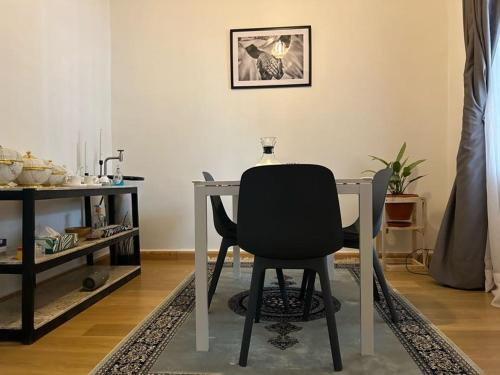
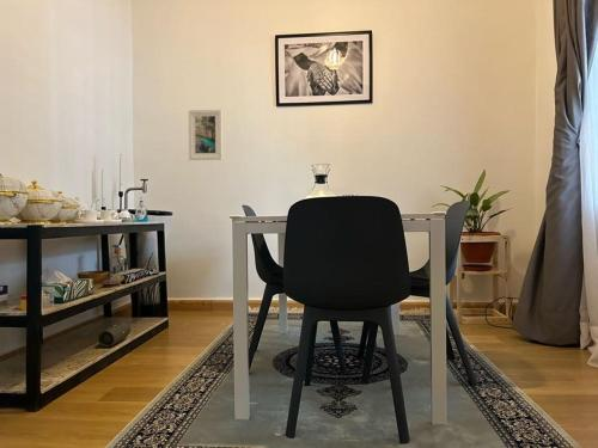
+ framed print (205, 134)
